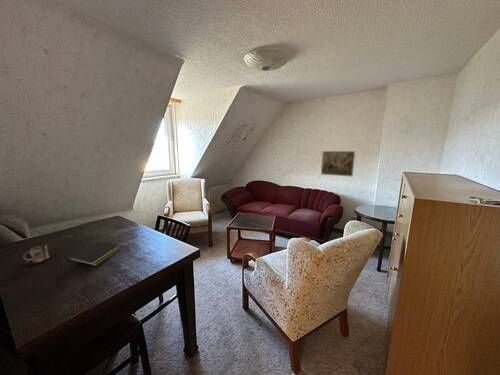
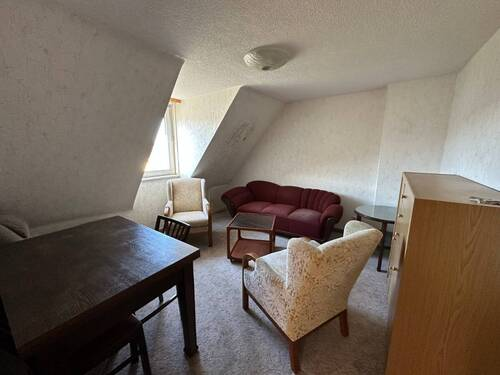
- notepad (98, 252)
- mug (36, 253)
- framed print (337, 163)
